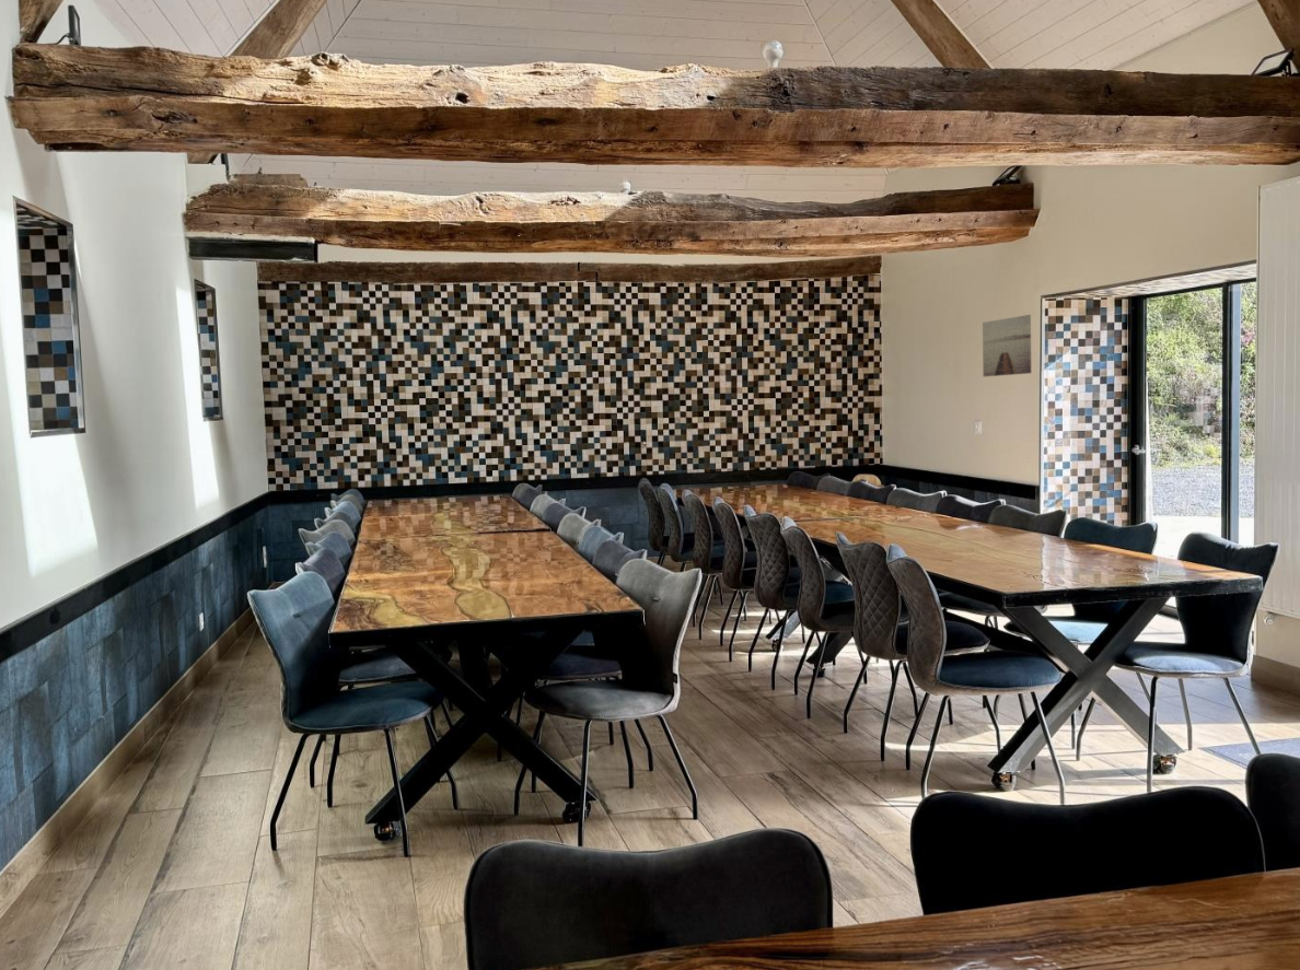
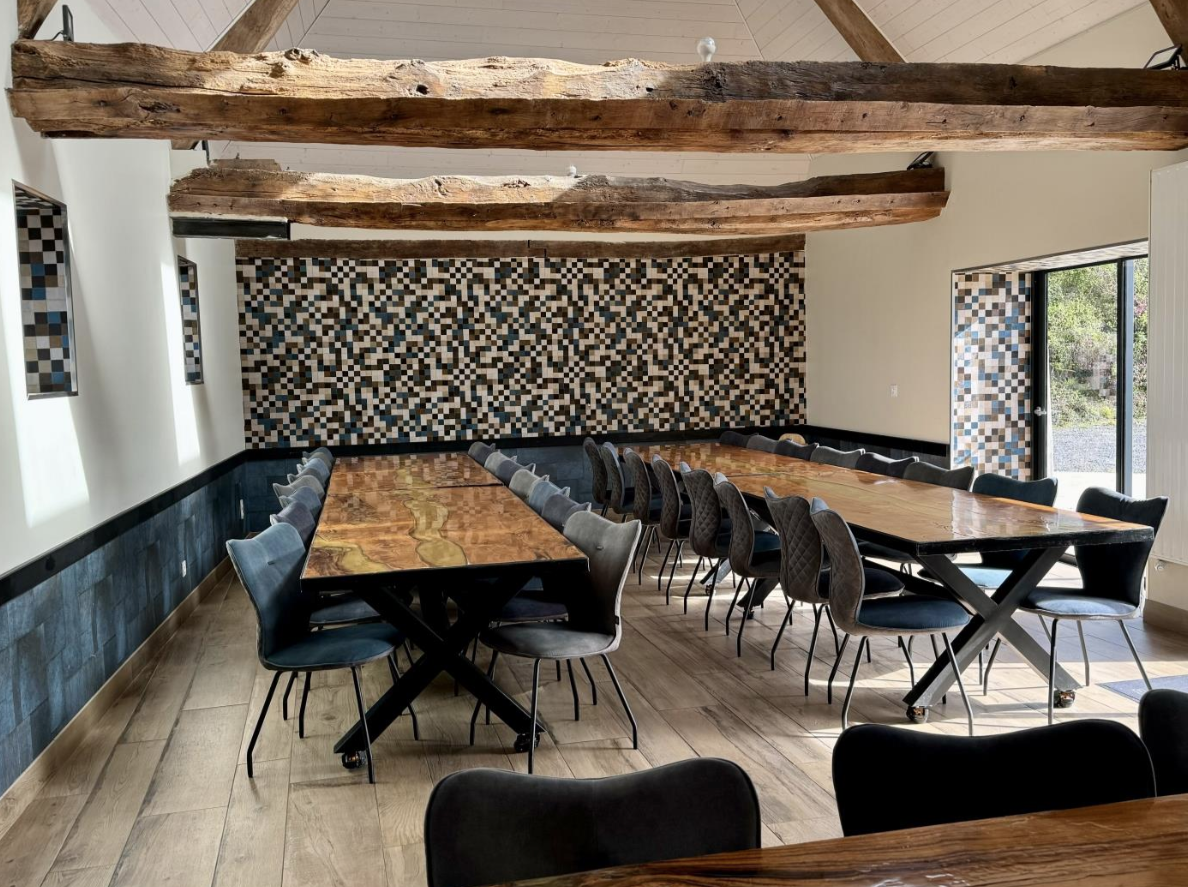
- wall art (1006, 347)
